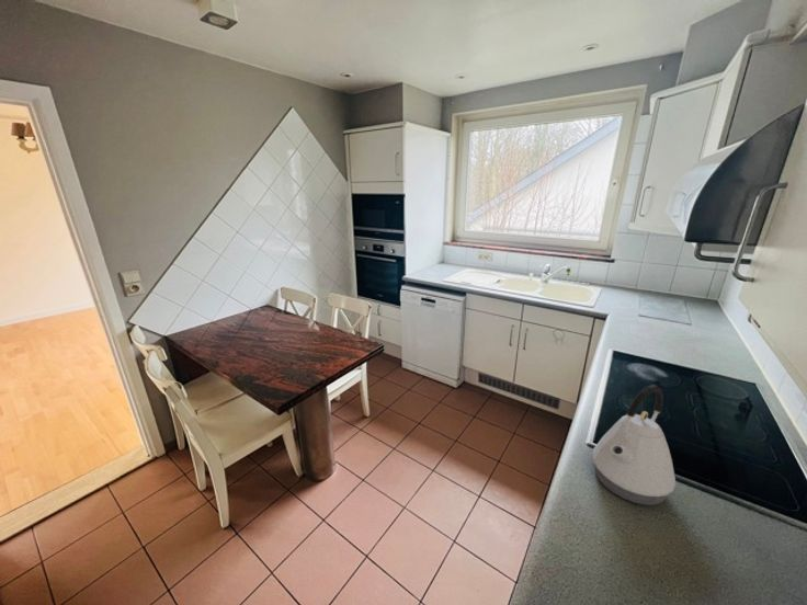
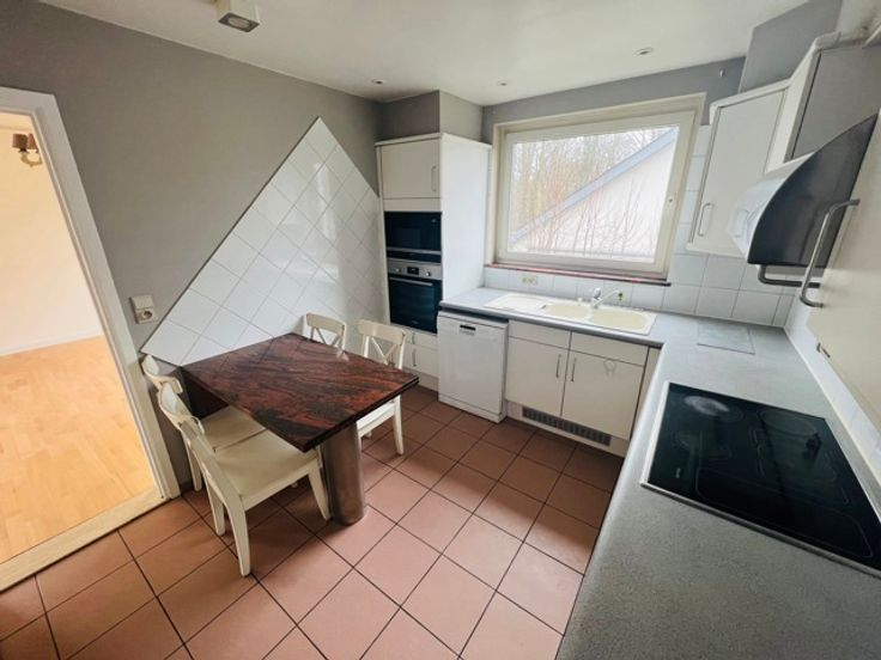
- kettle (637, 437)
